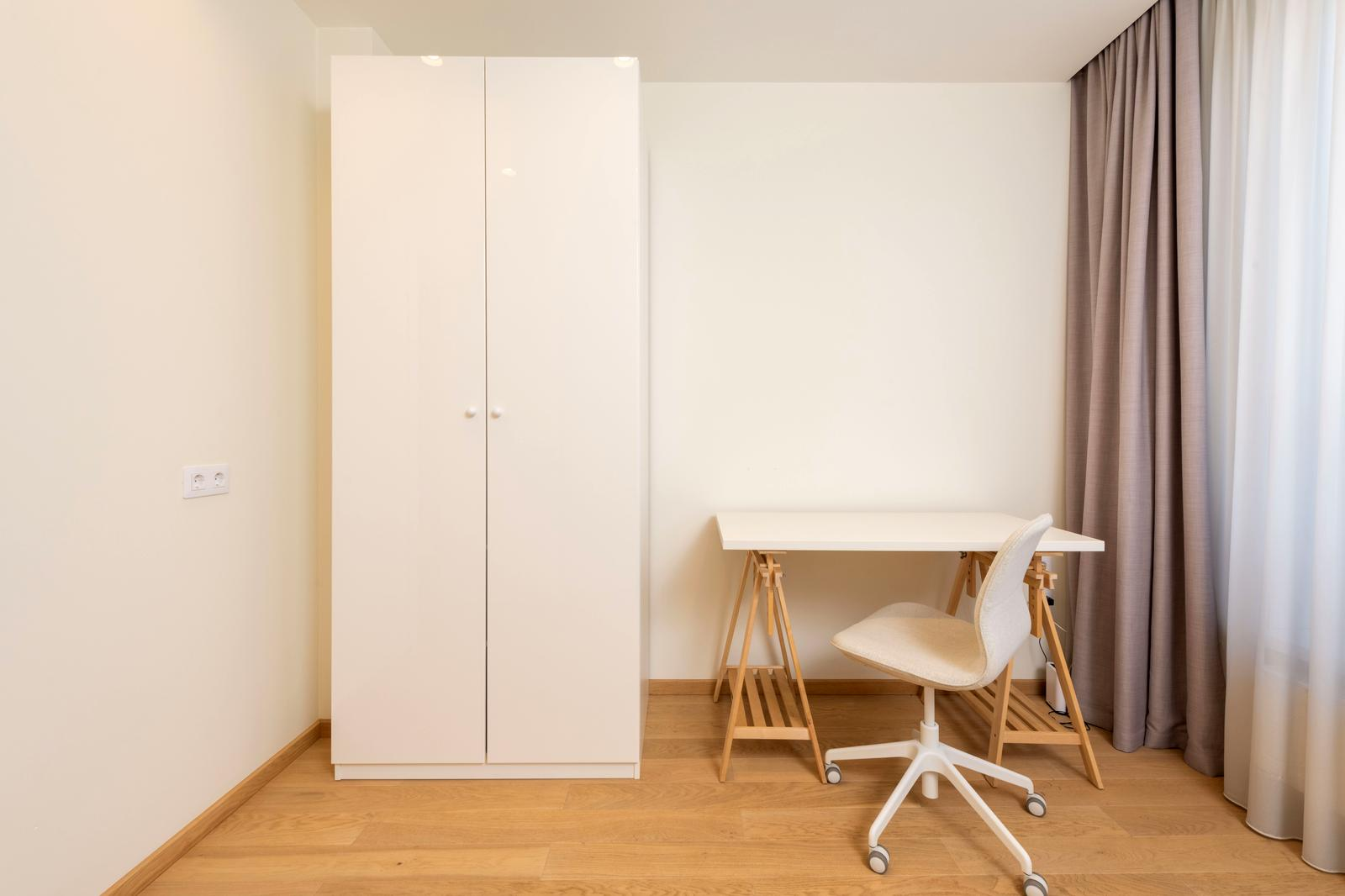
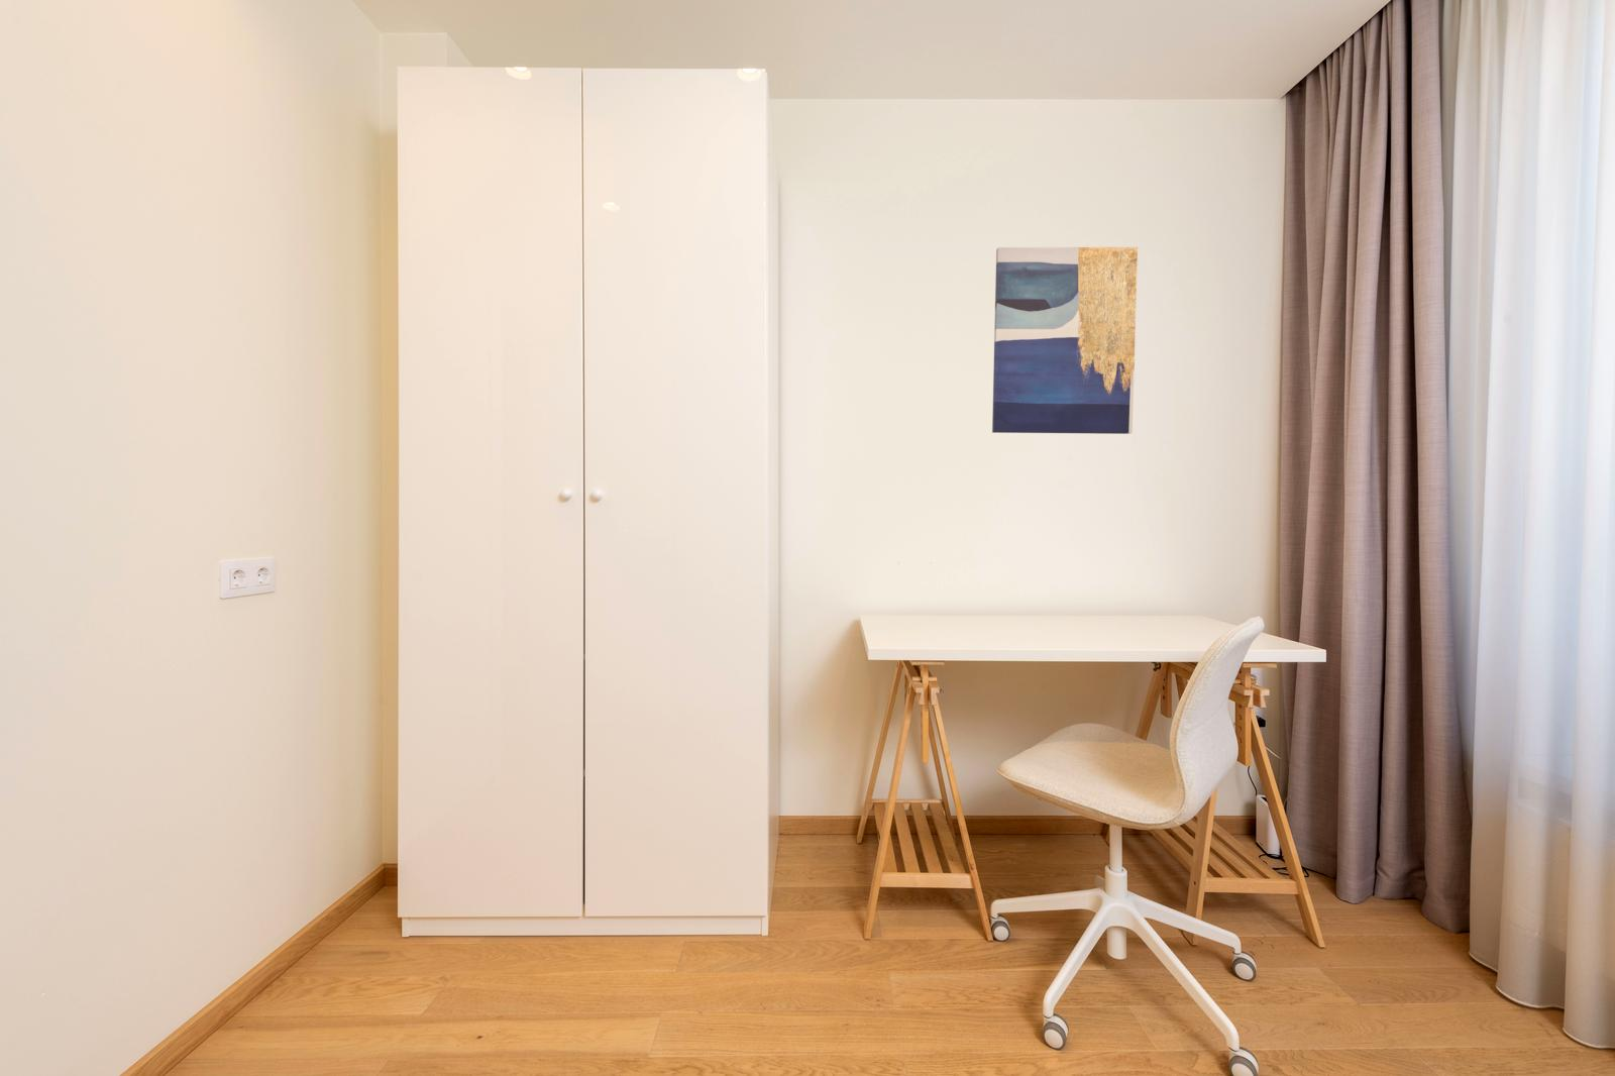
+ wall art (1064, 340)
